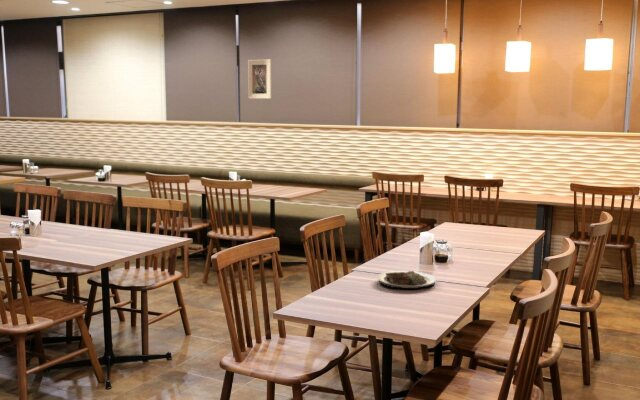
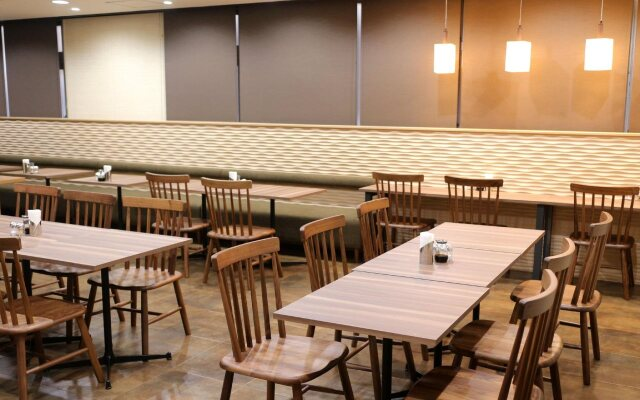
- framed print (259, 79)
- plate (406, 278)
